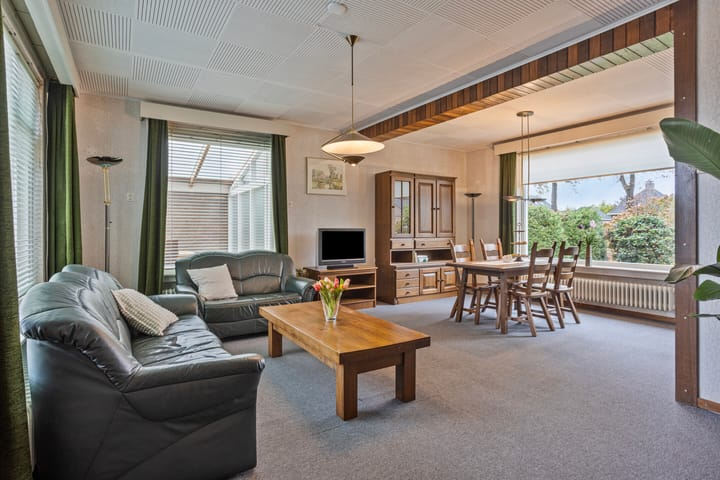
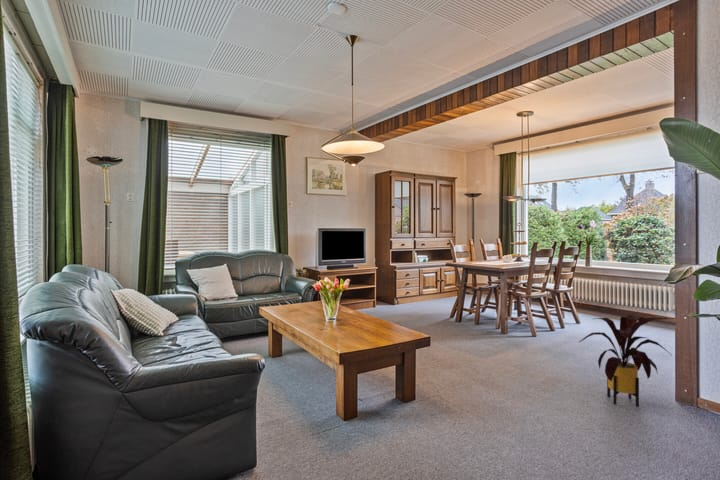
+ house plant (623, 356)
